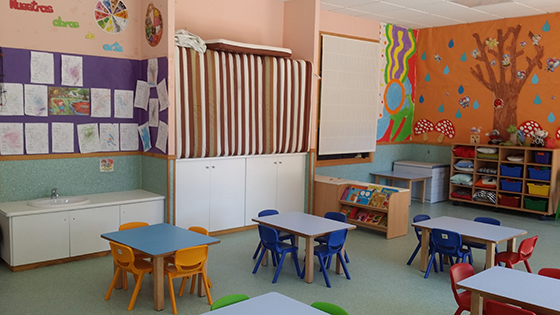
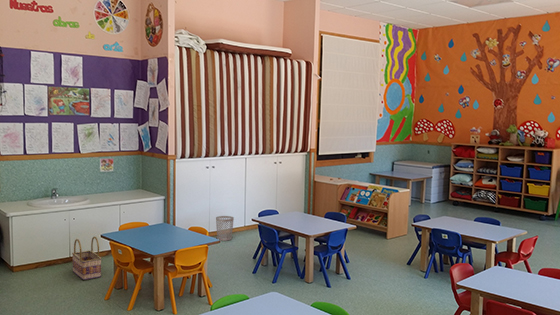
+ basket (86, 256)
+ wastebasket (224, 228)
